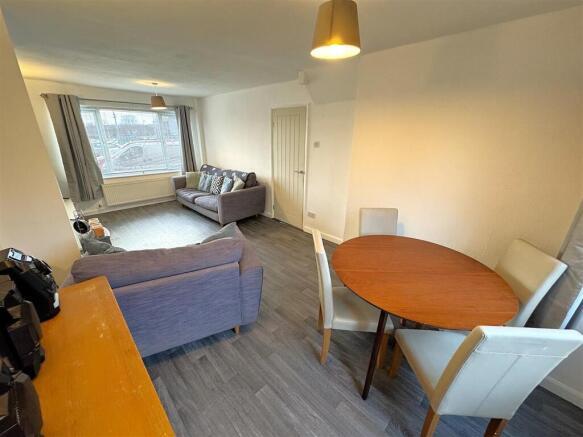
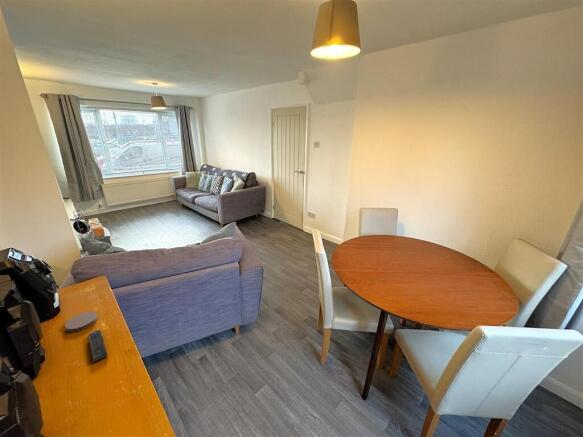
+ coaster (81, 321)
+ remote control (96, 343)
